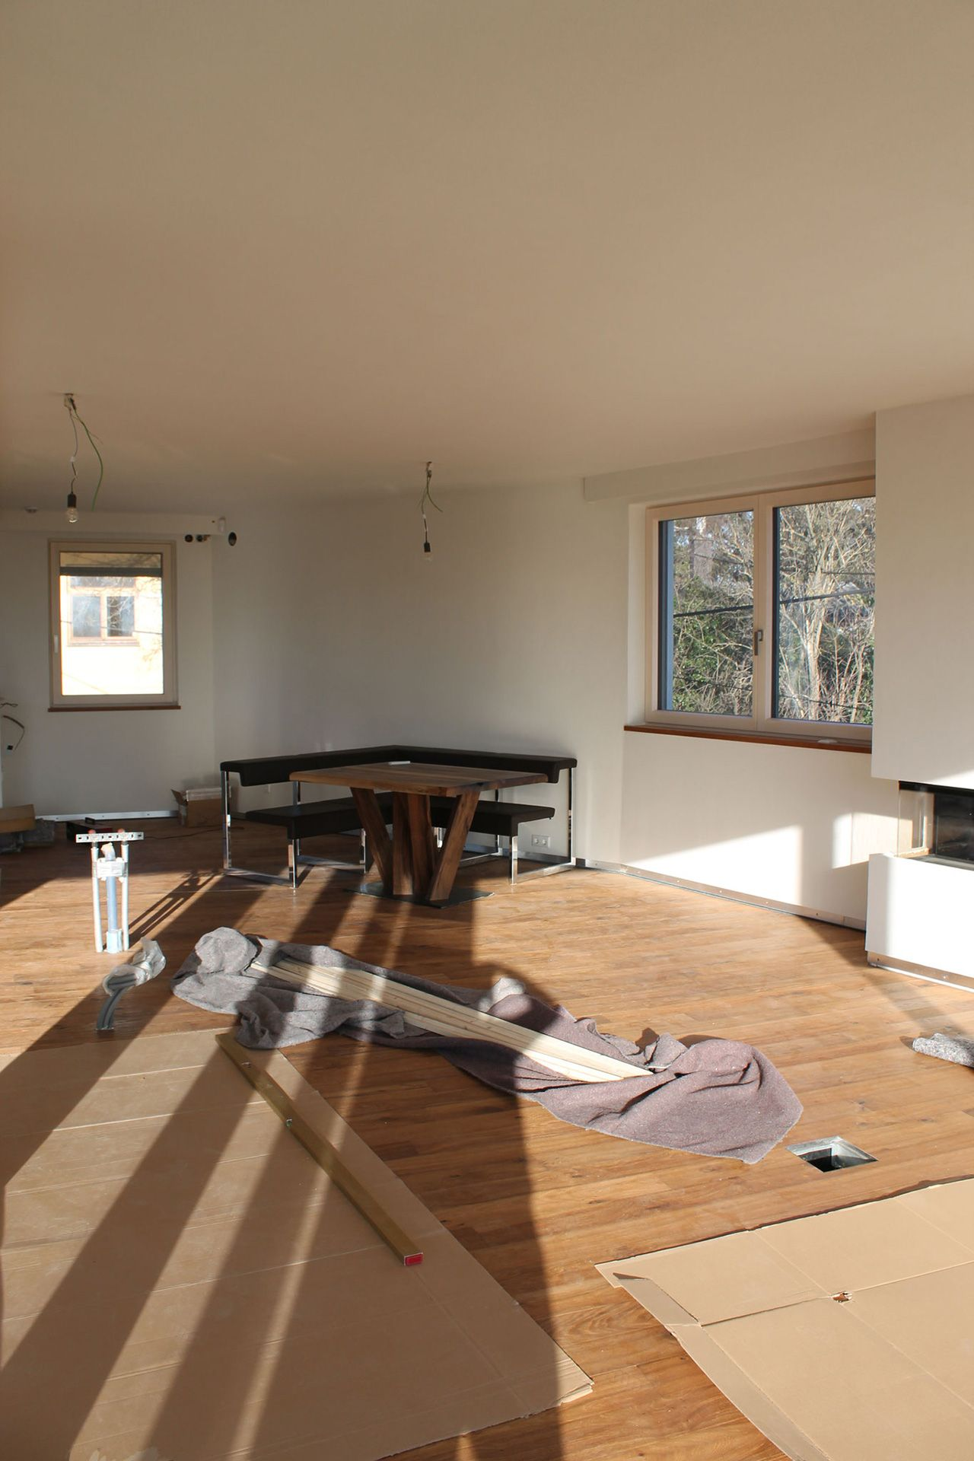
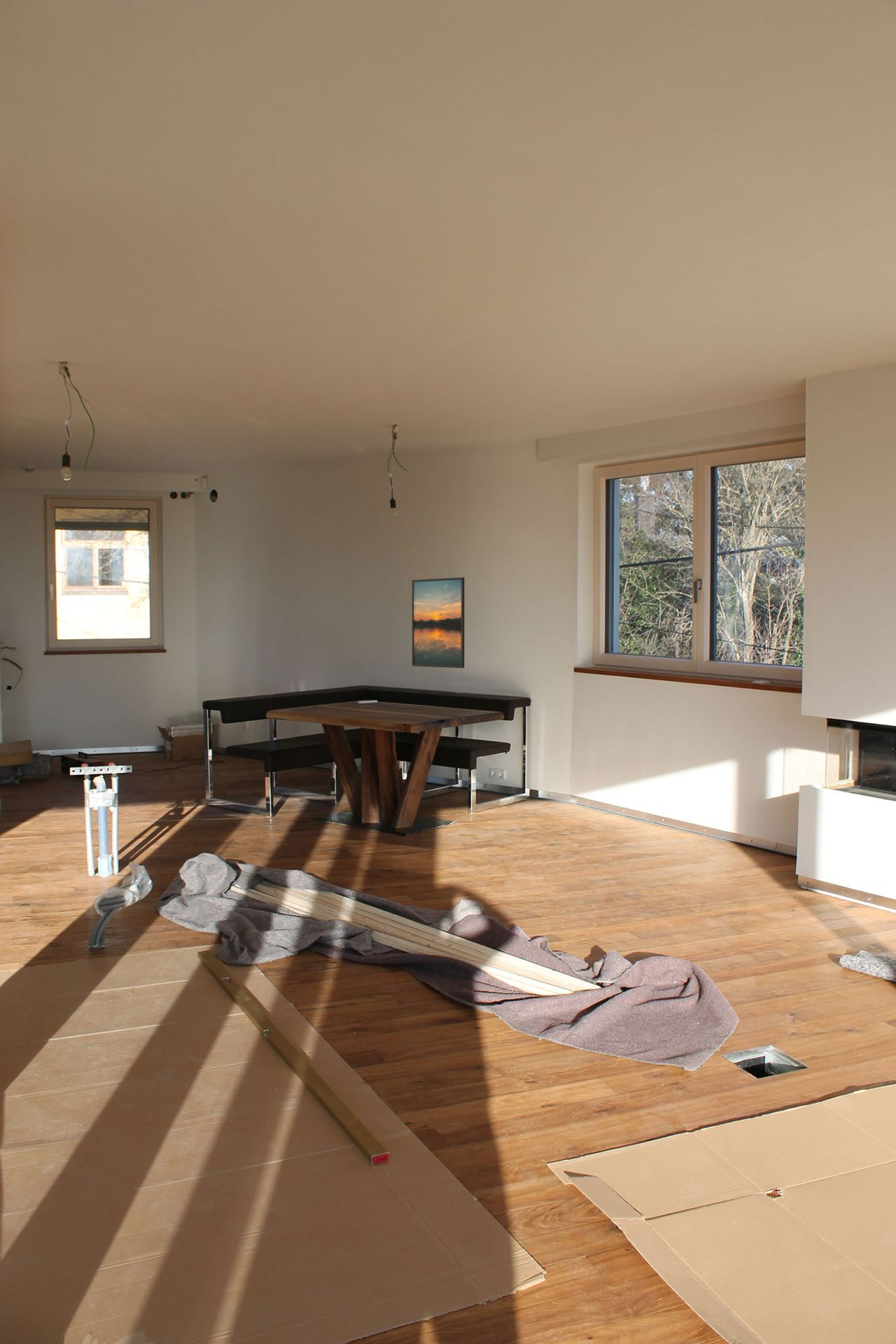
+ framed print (438, 622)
